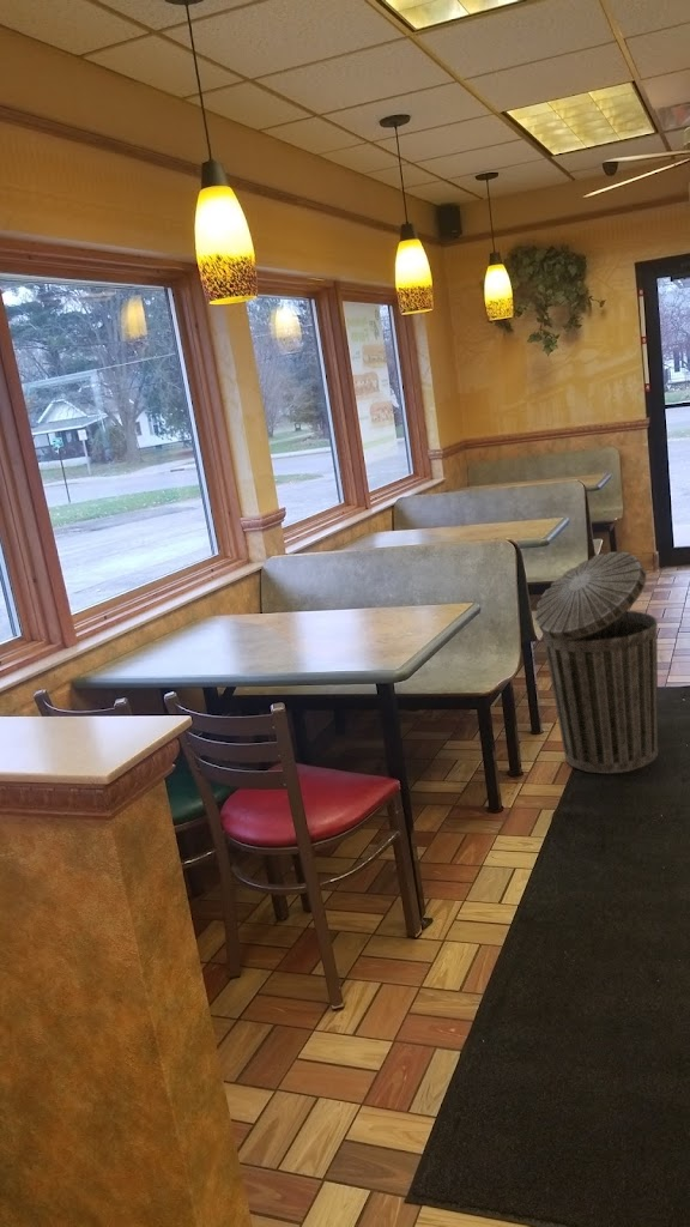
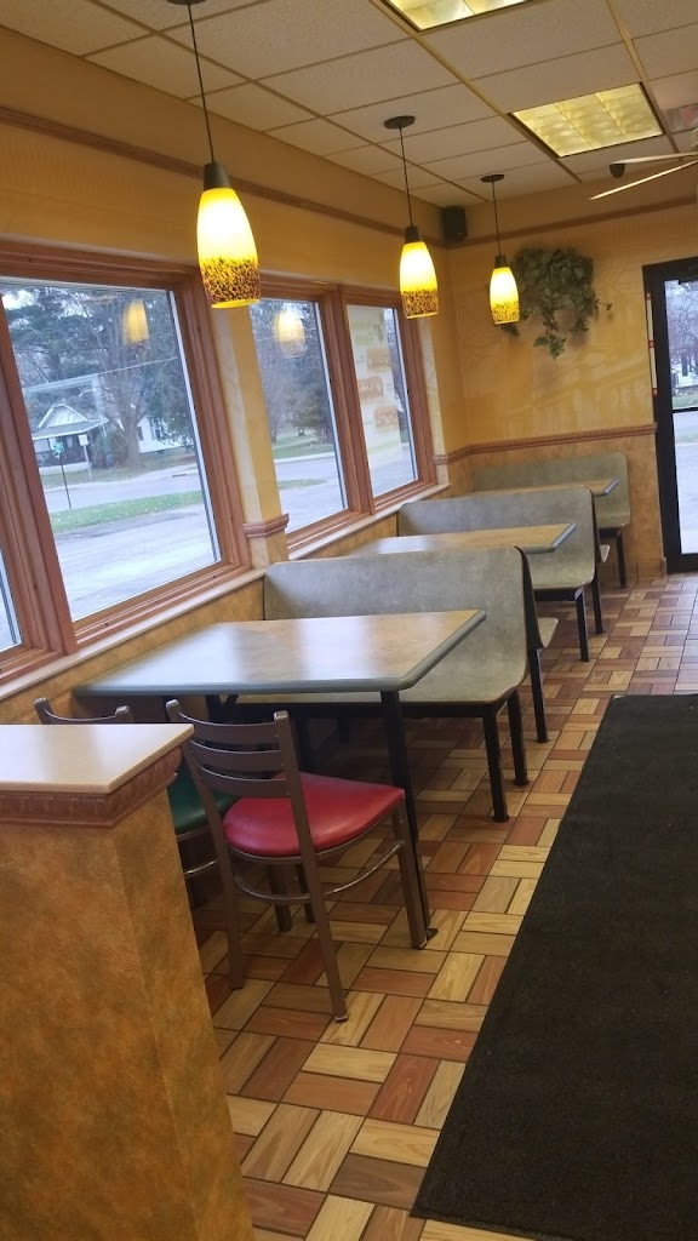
- trash can (599, 660)
